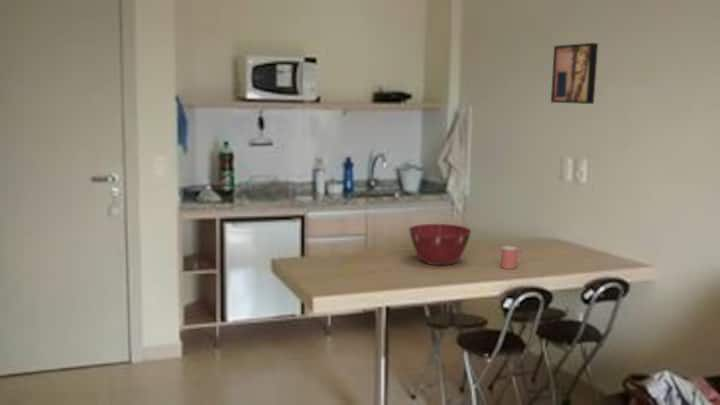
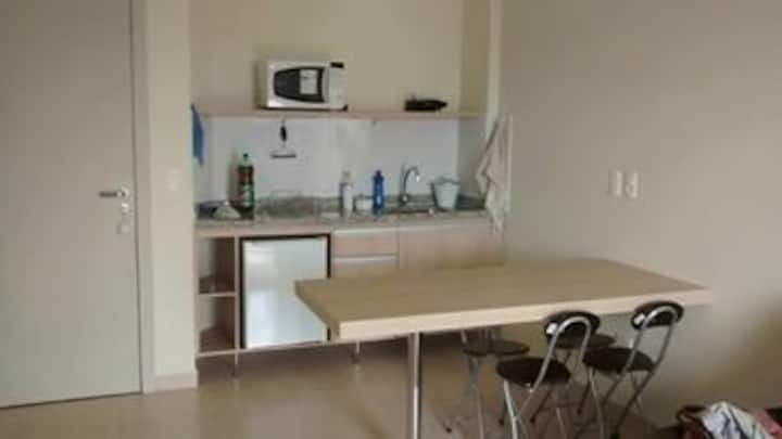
- mixing bowl (439, 245)
- cup (512, 257)
- wall art (573, 74)
